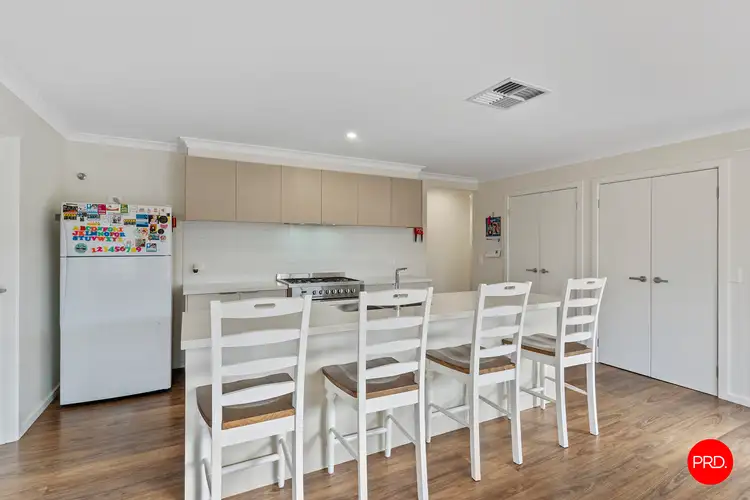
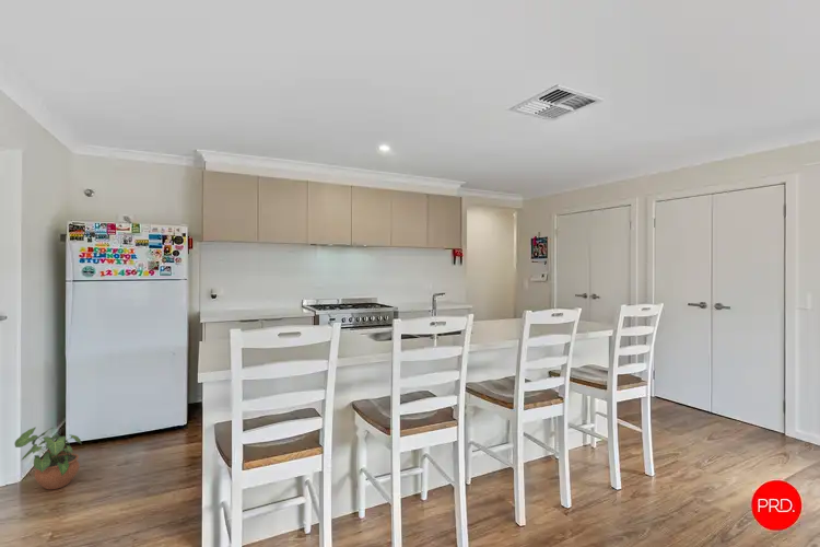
+ potted plant (47, 456)
